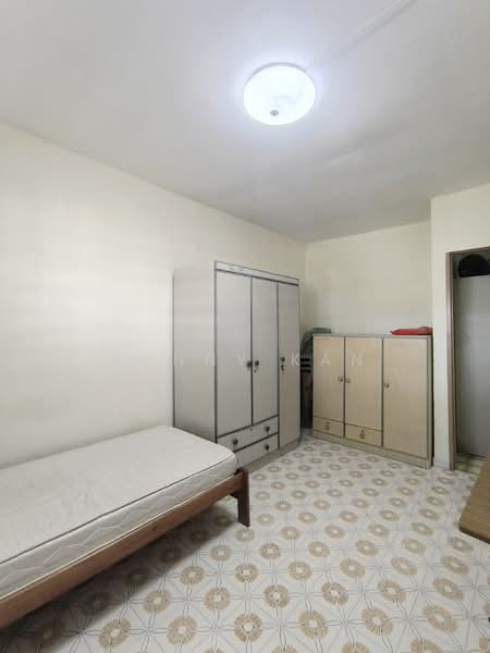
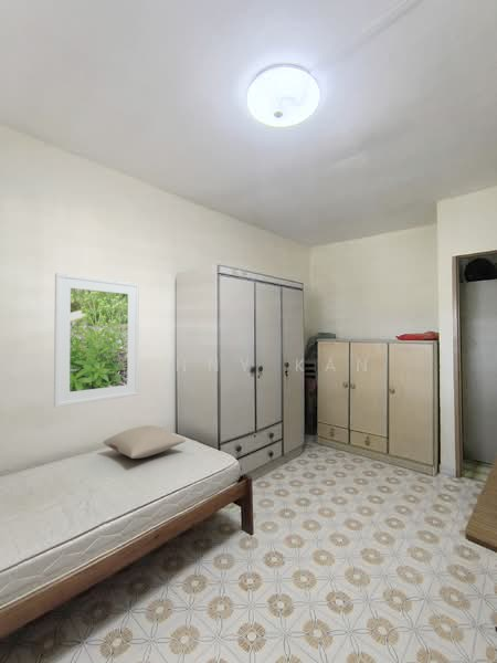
+ pillow (145, 441)
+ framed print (99, 339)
